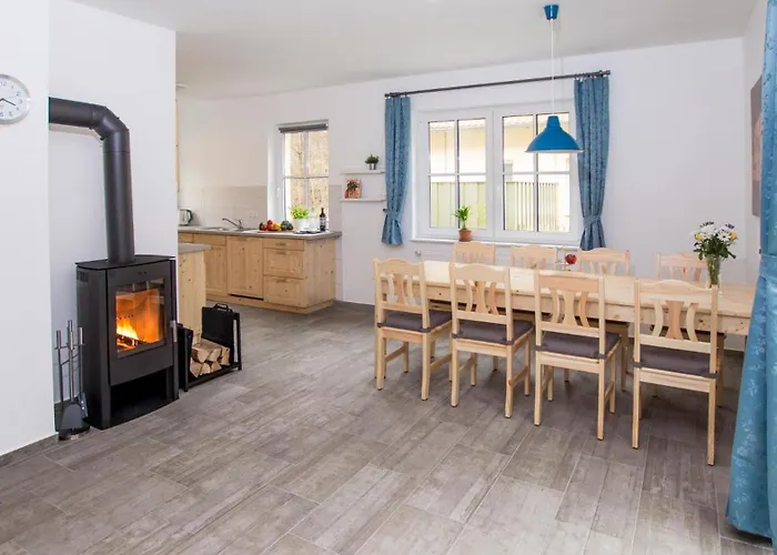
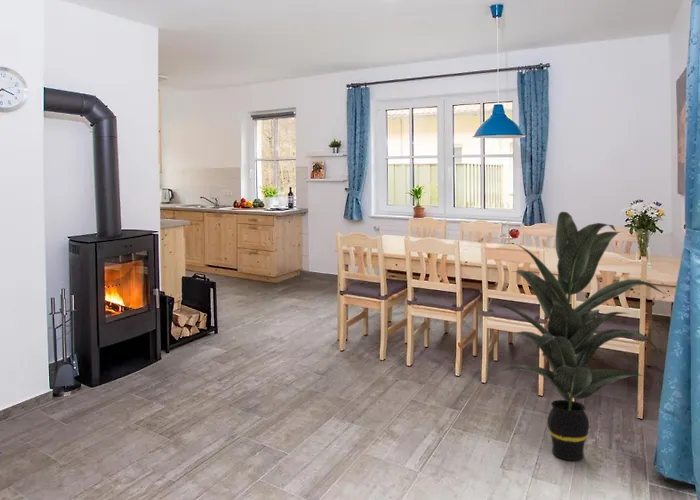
+ indoor plant (572, 331)
